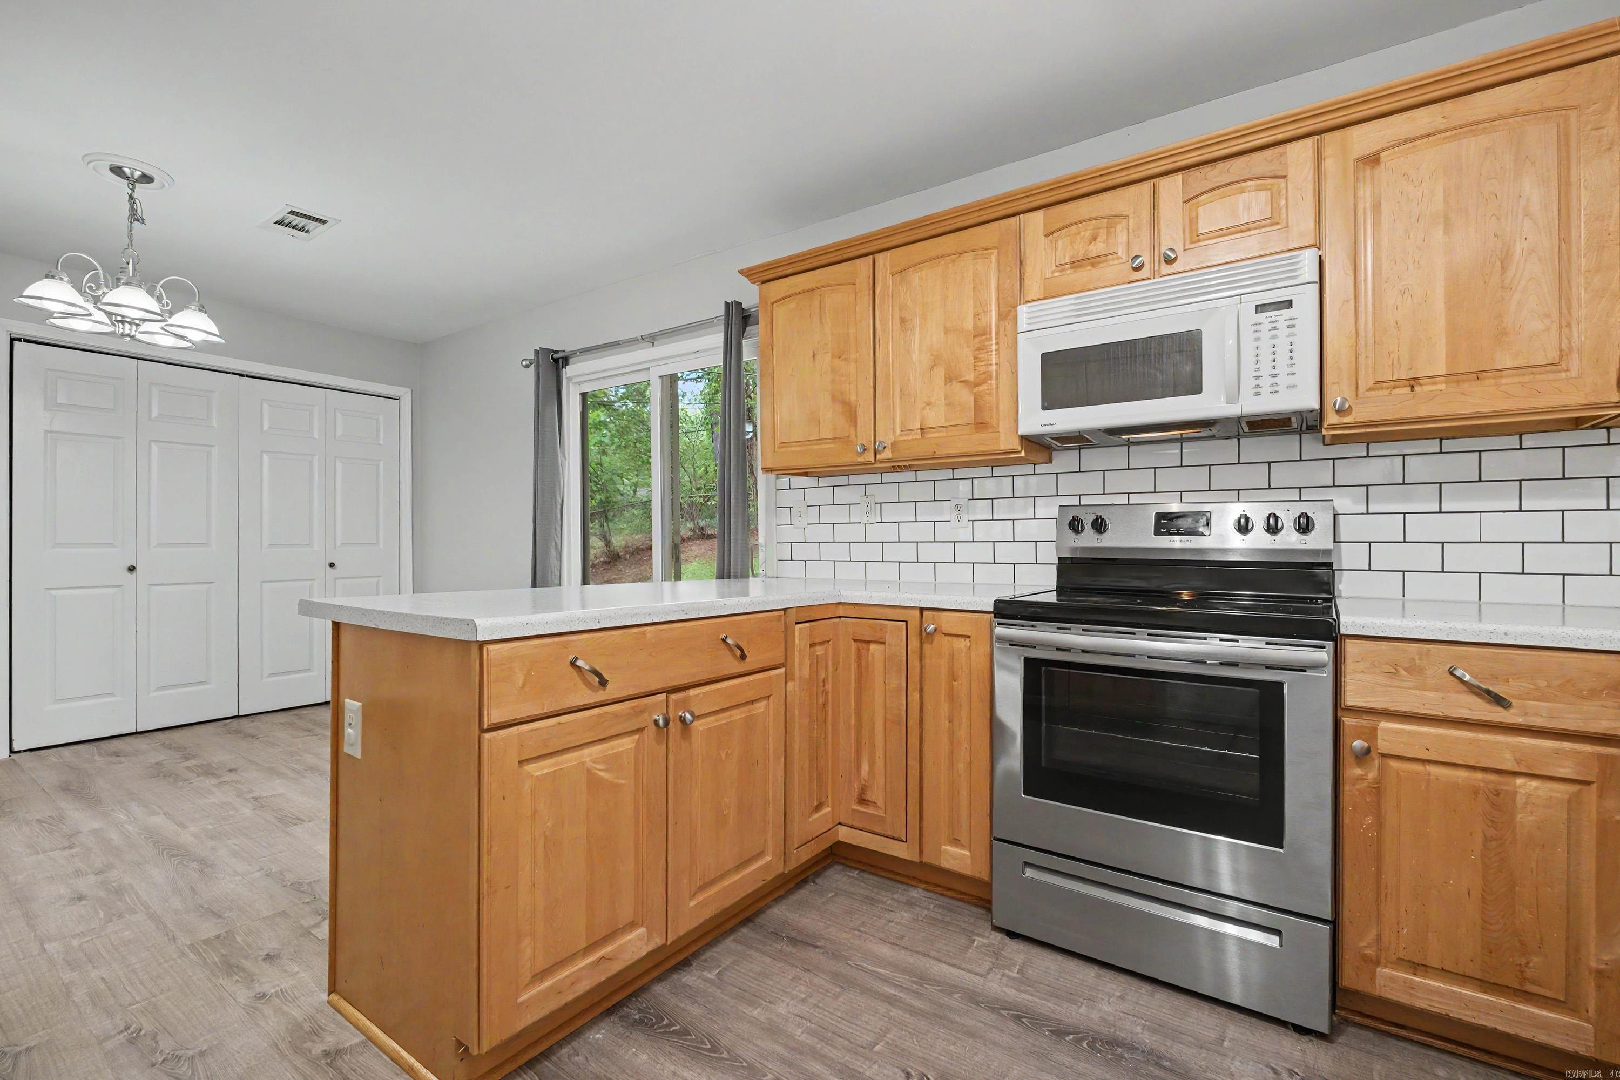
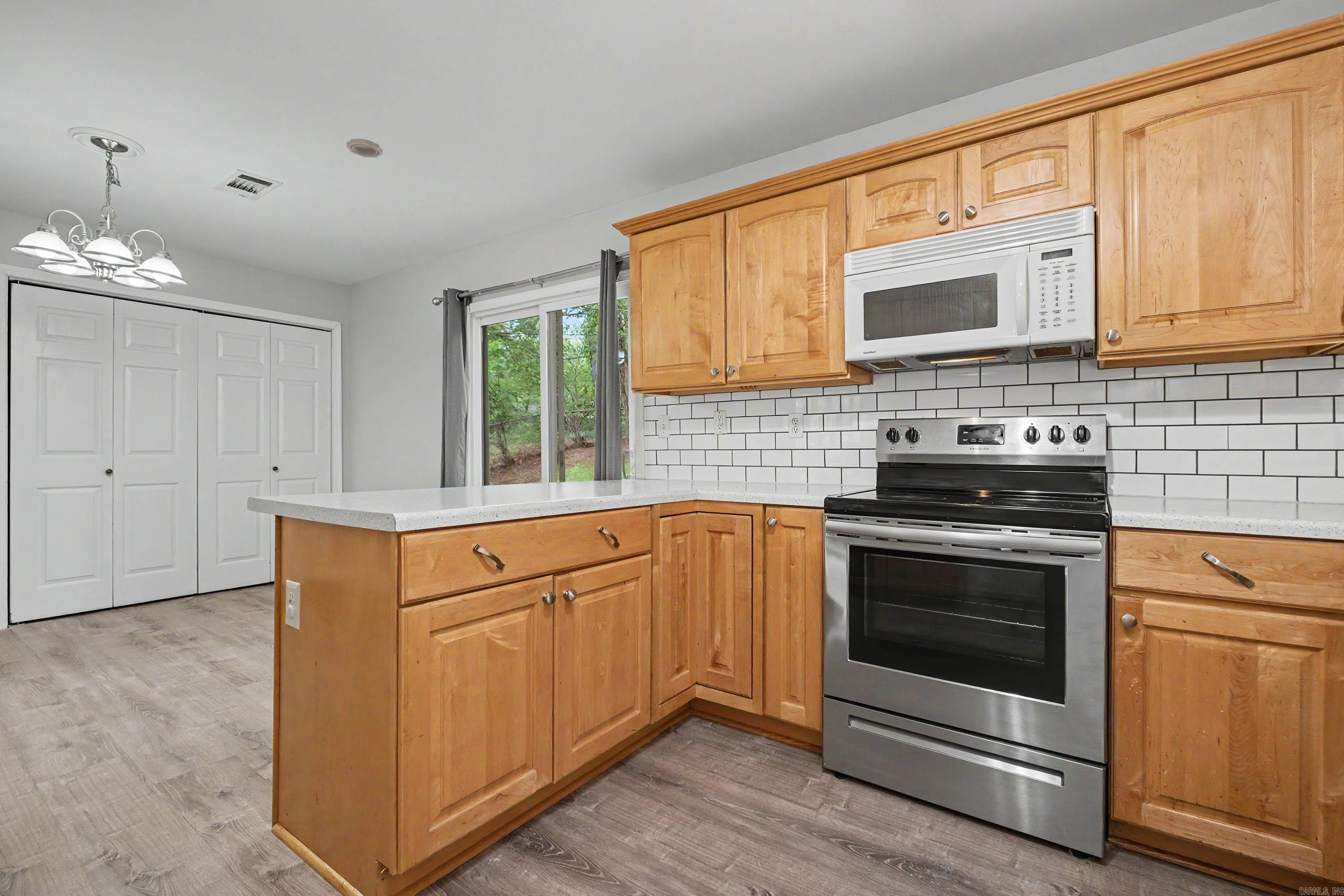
+ smoke detector (365, 146)
